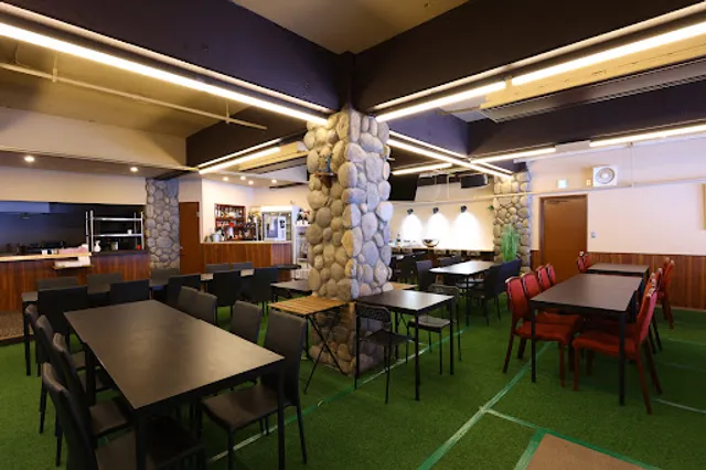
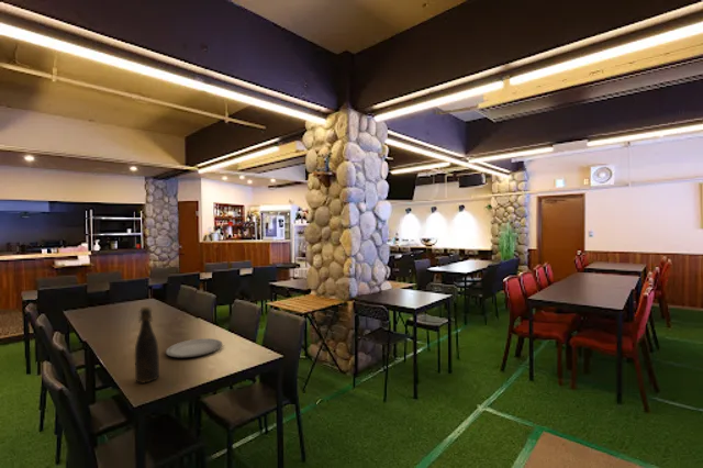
+ plate (194, 348)
+ bottle (146, 343)
